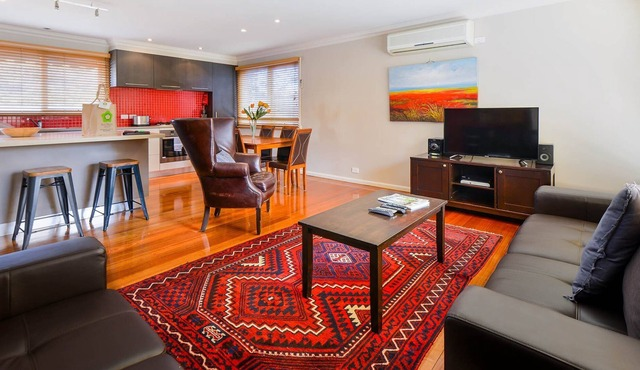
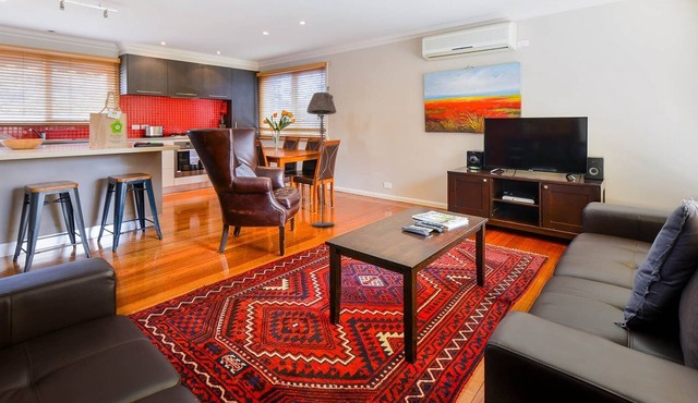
+ floor lamp (322, 159)
